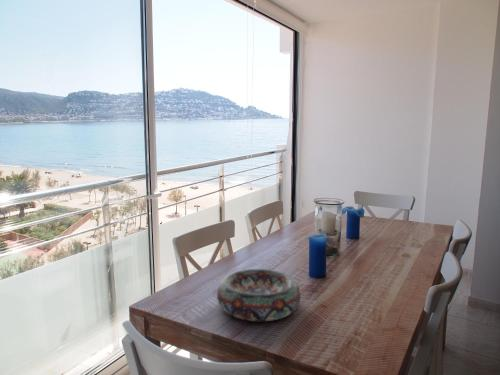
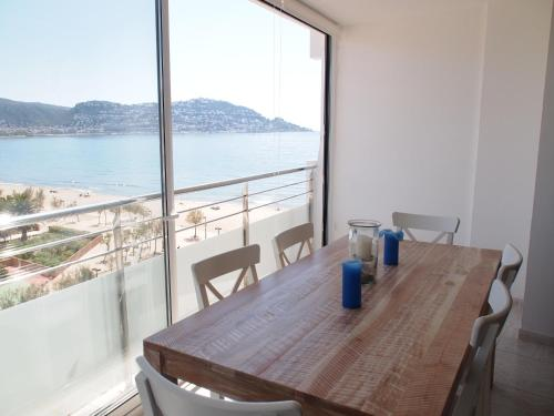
- decorative bowl (258, 293)
